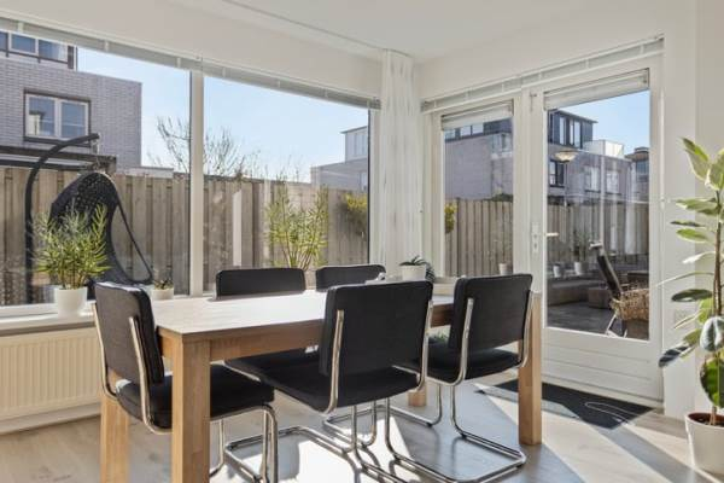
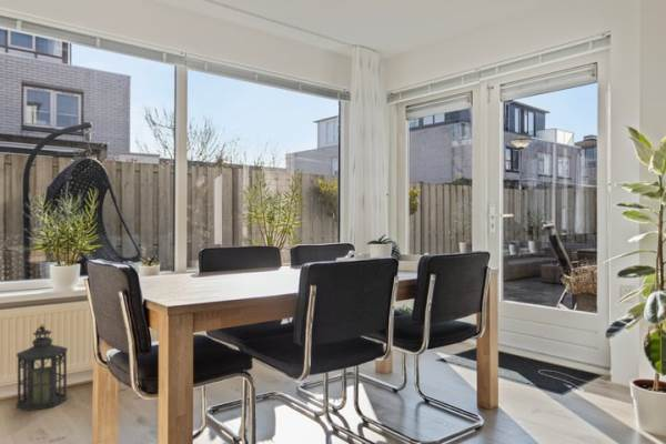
+ lantern (42, 363)
